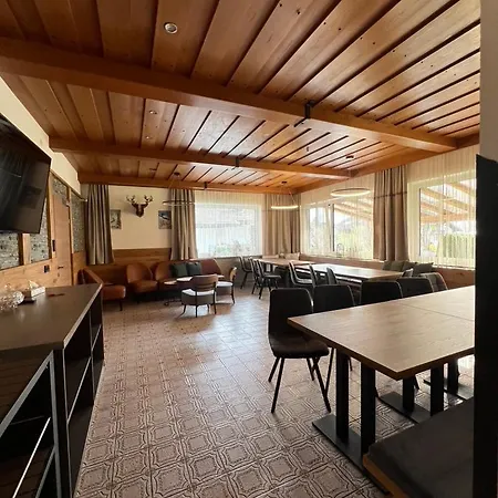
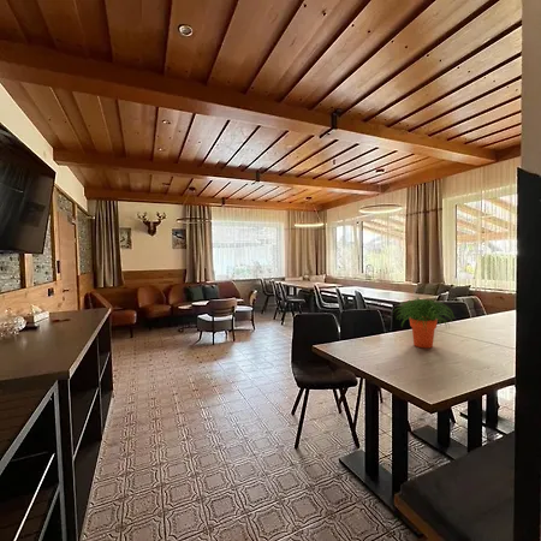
+ potted plant (422, 321)
